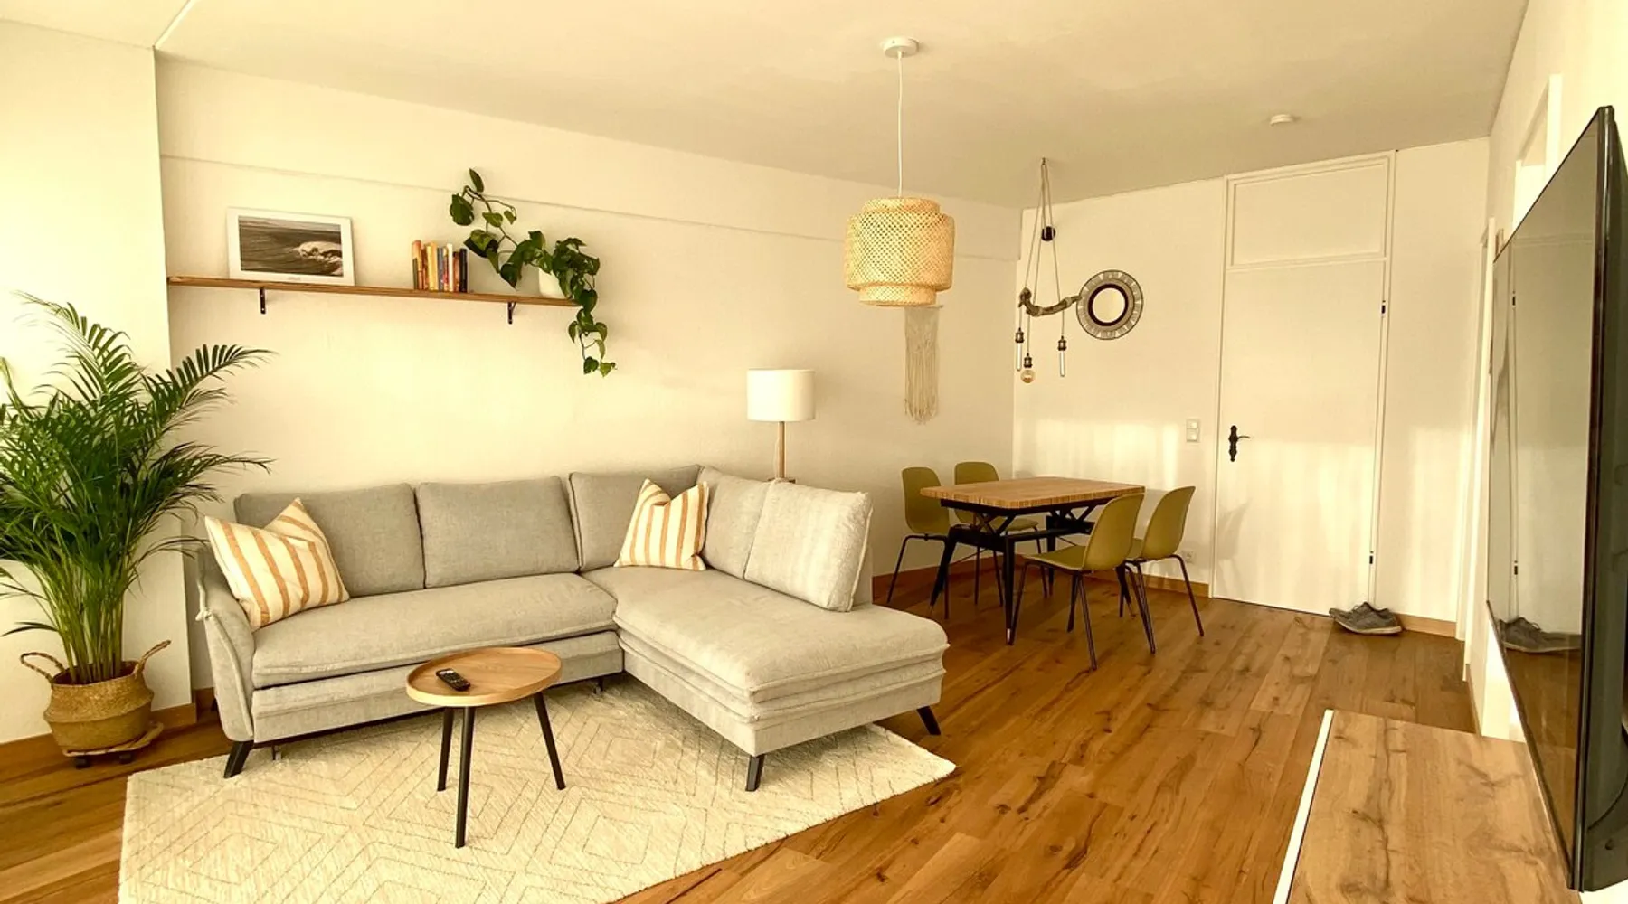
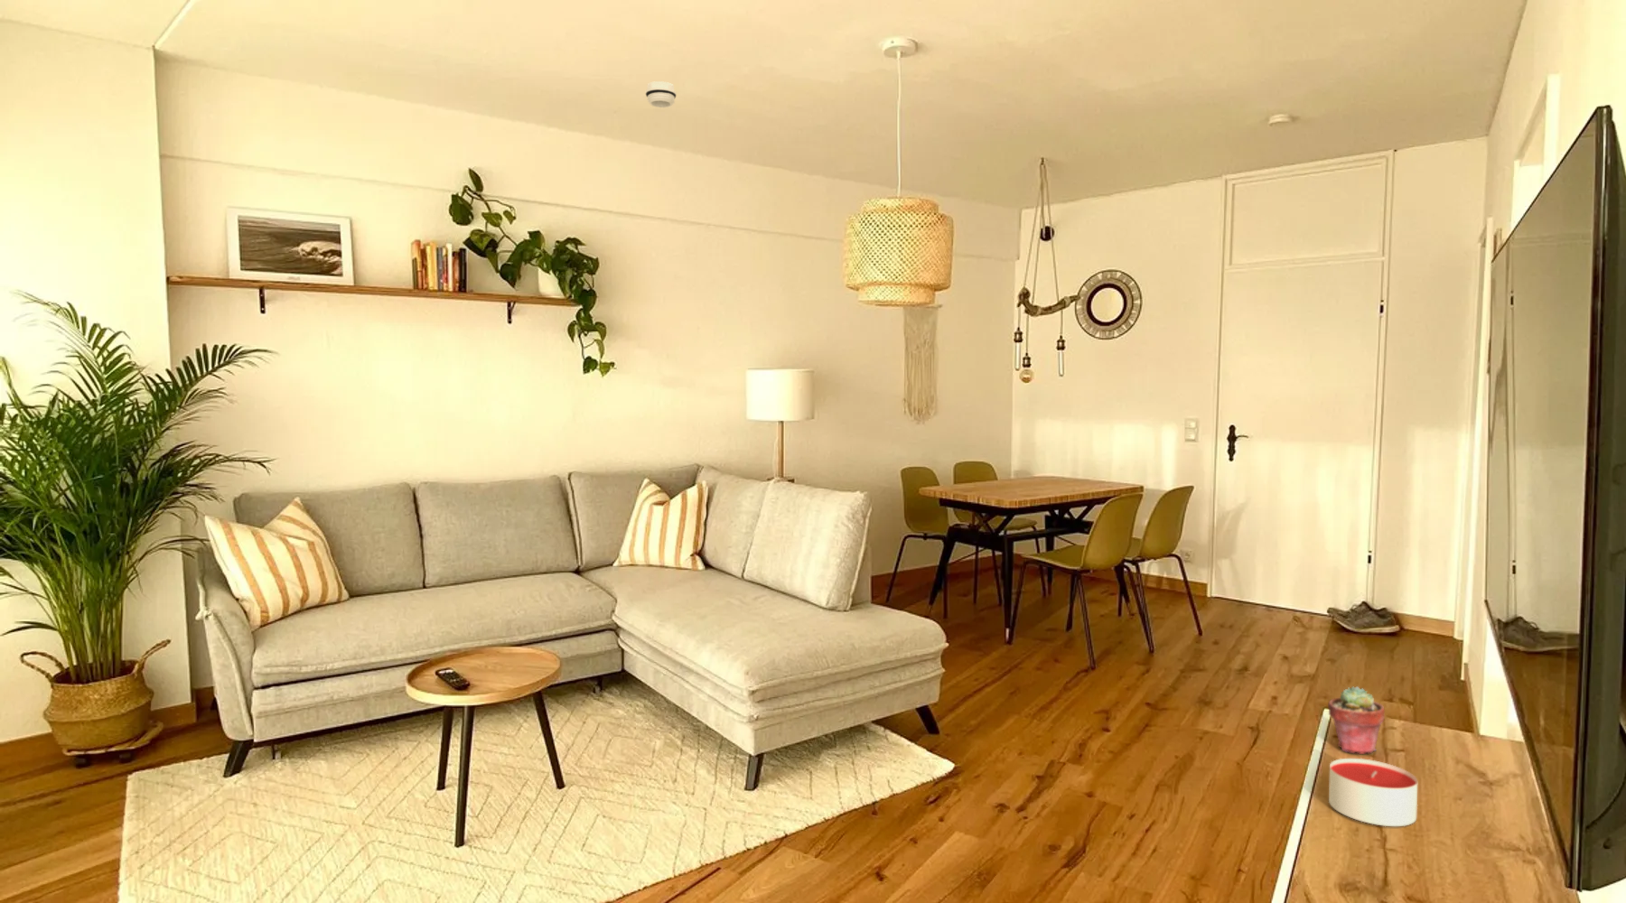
+ smoke detector (661, 95)
+ candle (1372, 790)
+ potted succulent (1356, 717)
